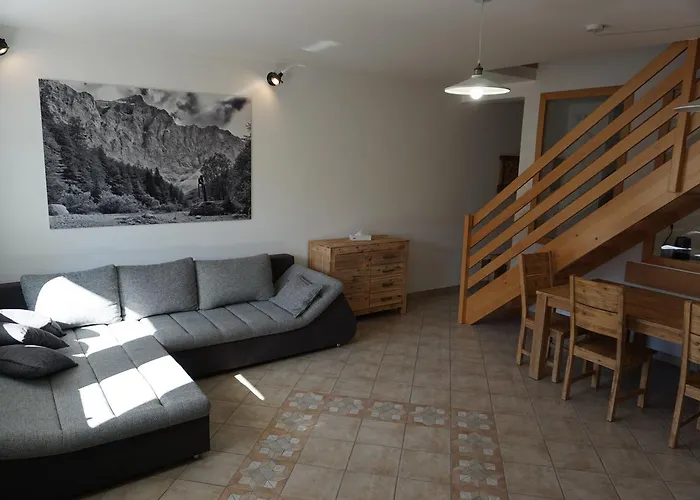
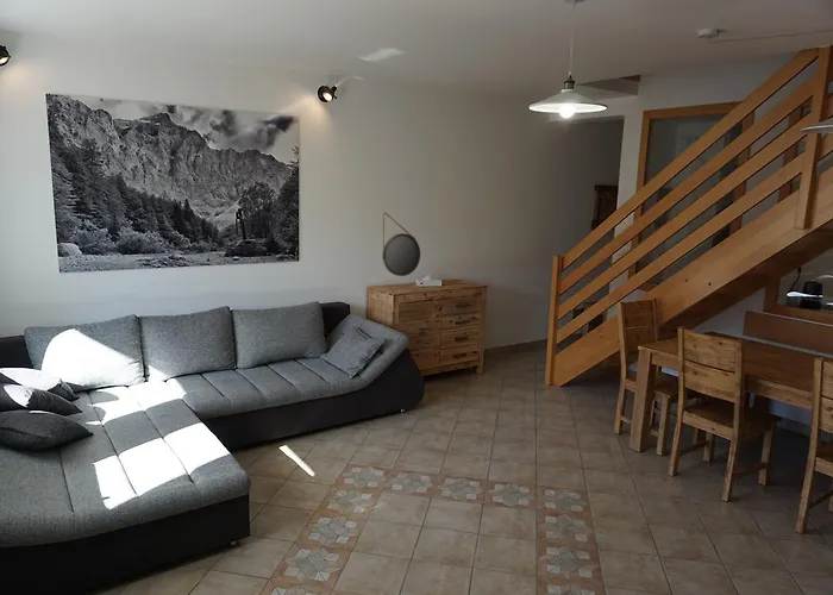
+ home mirror (401, 244)
